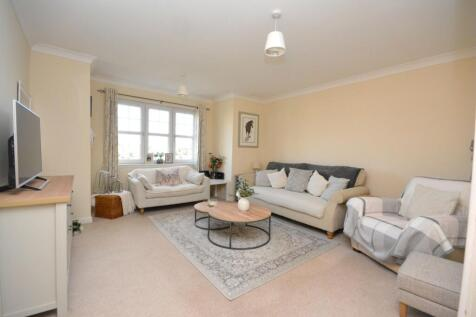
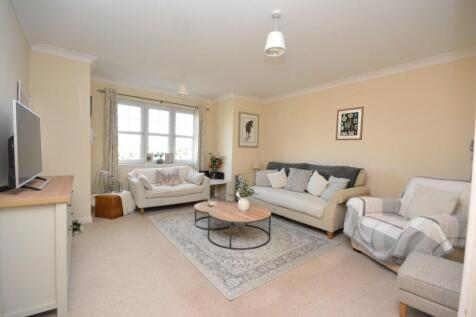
+ wall art (349, 124)
